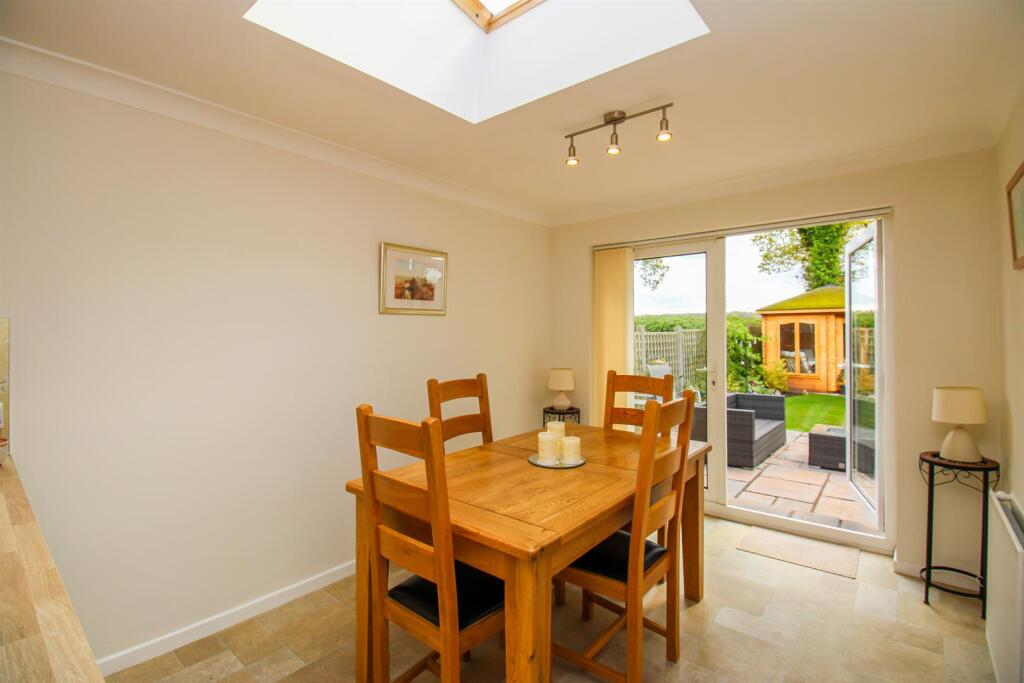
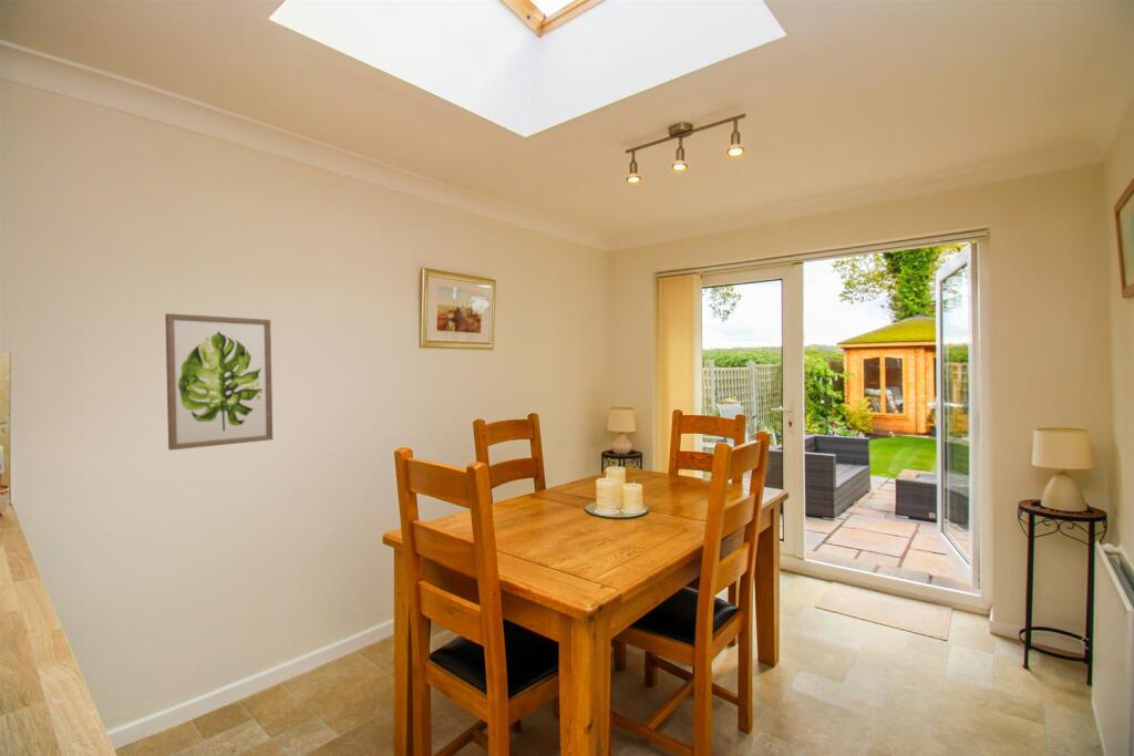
+ wall art (221, 381)
